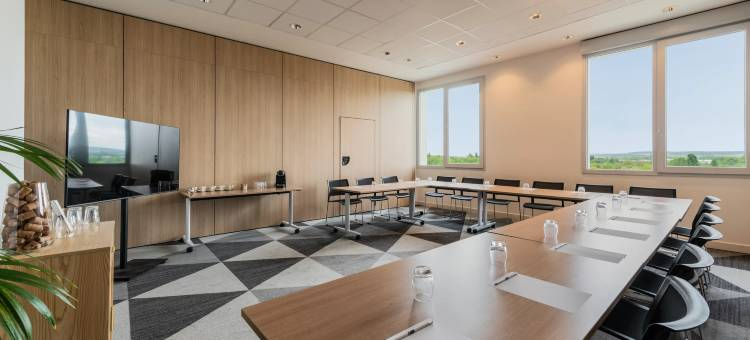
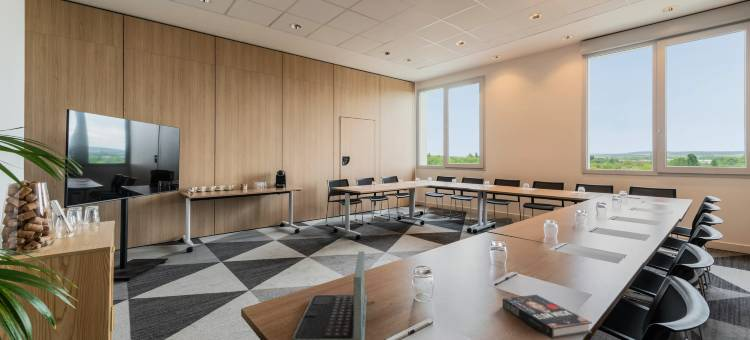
+ laptop (339, 295)
+ book (543, 314)
